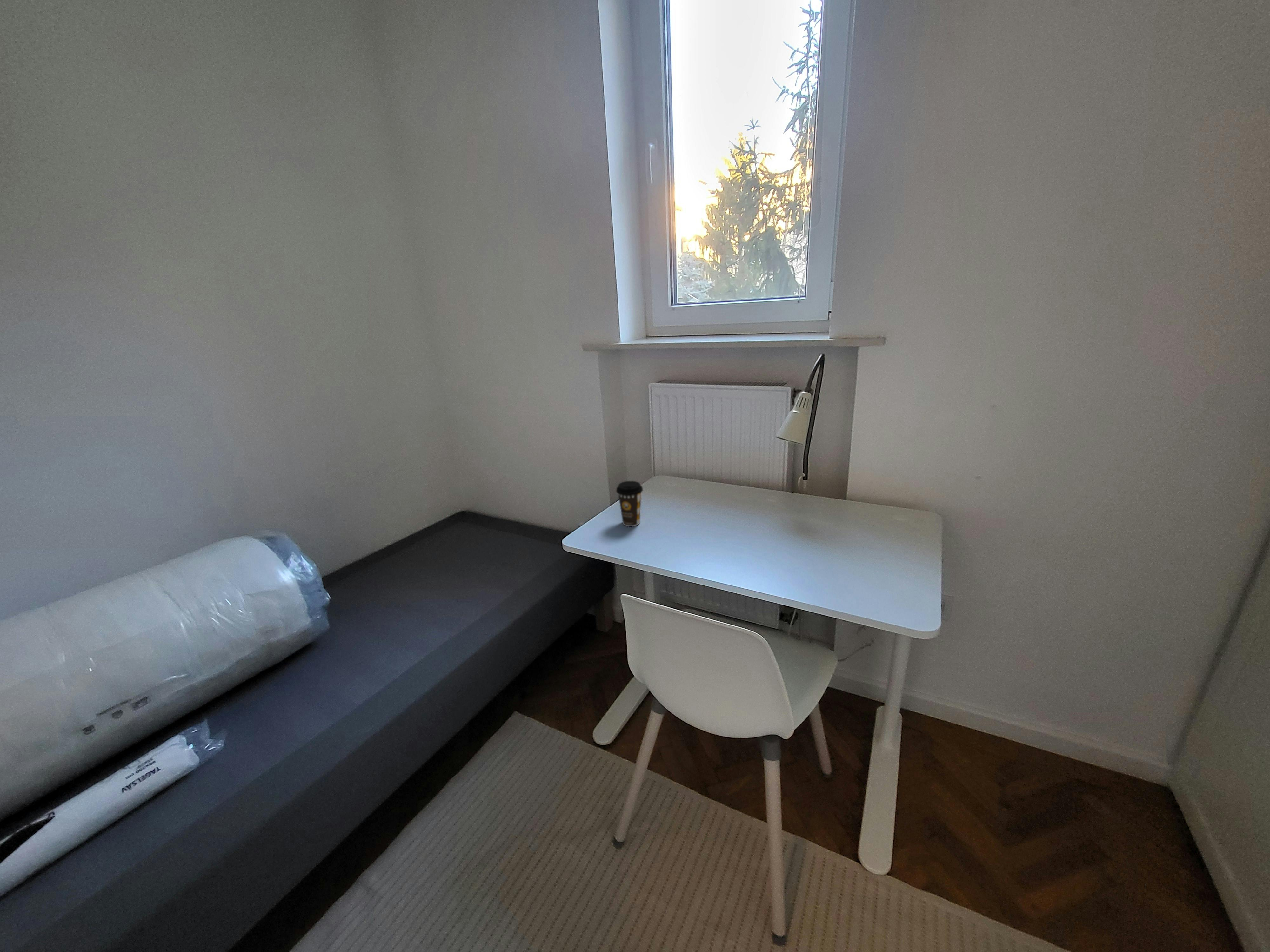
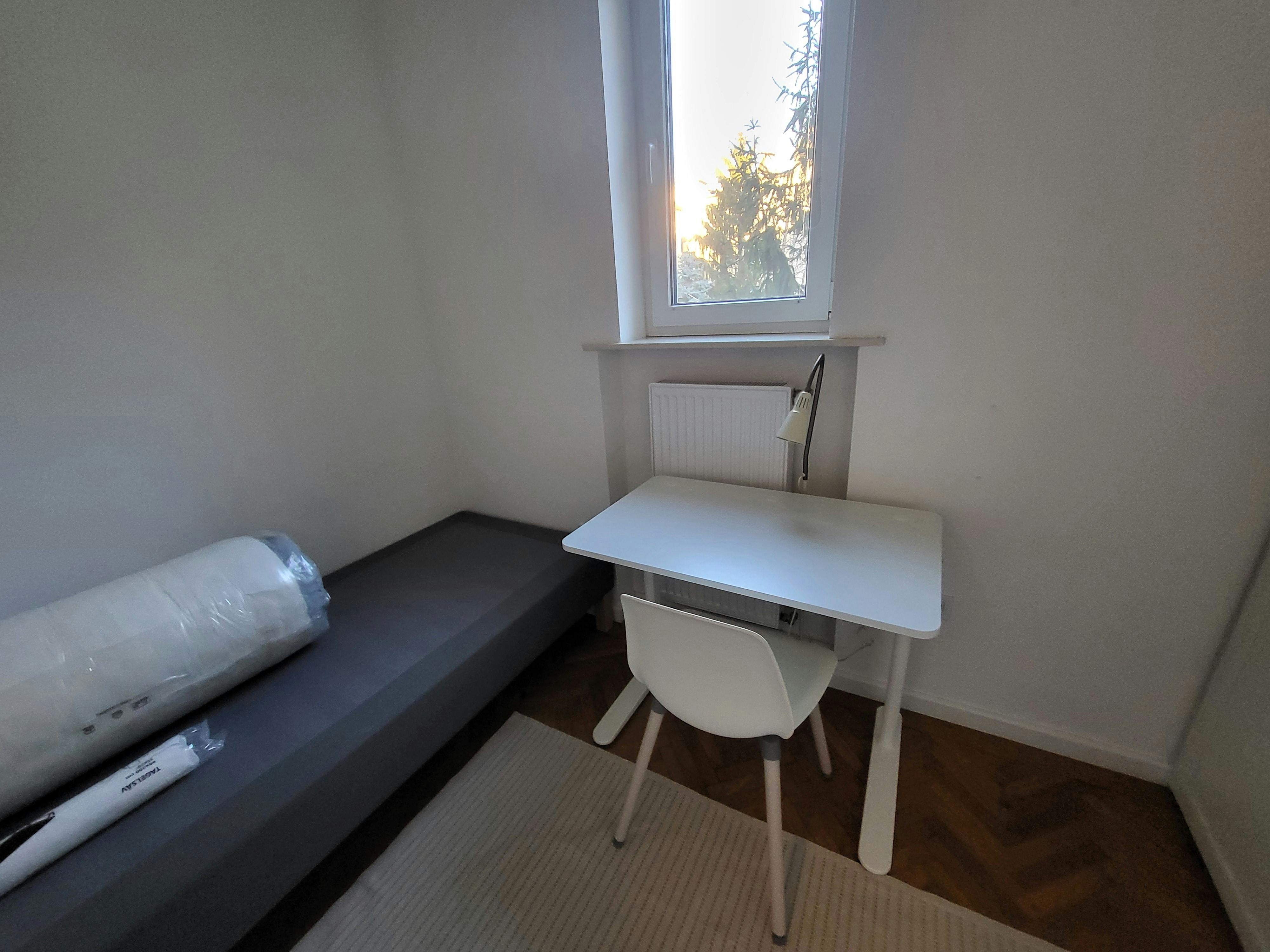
- coffee cup (630, 504)
